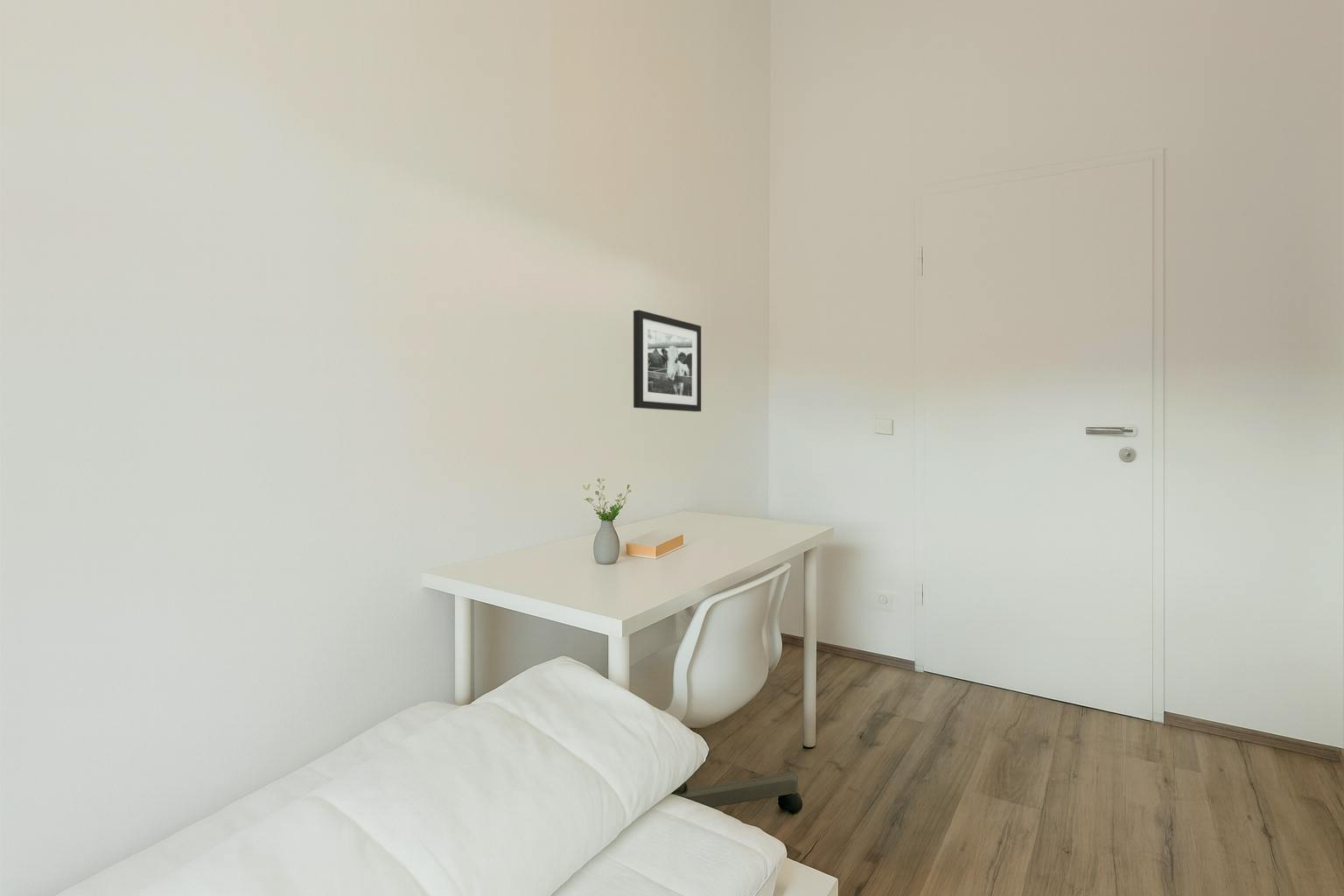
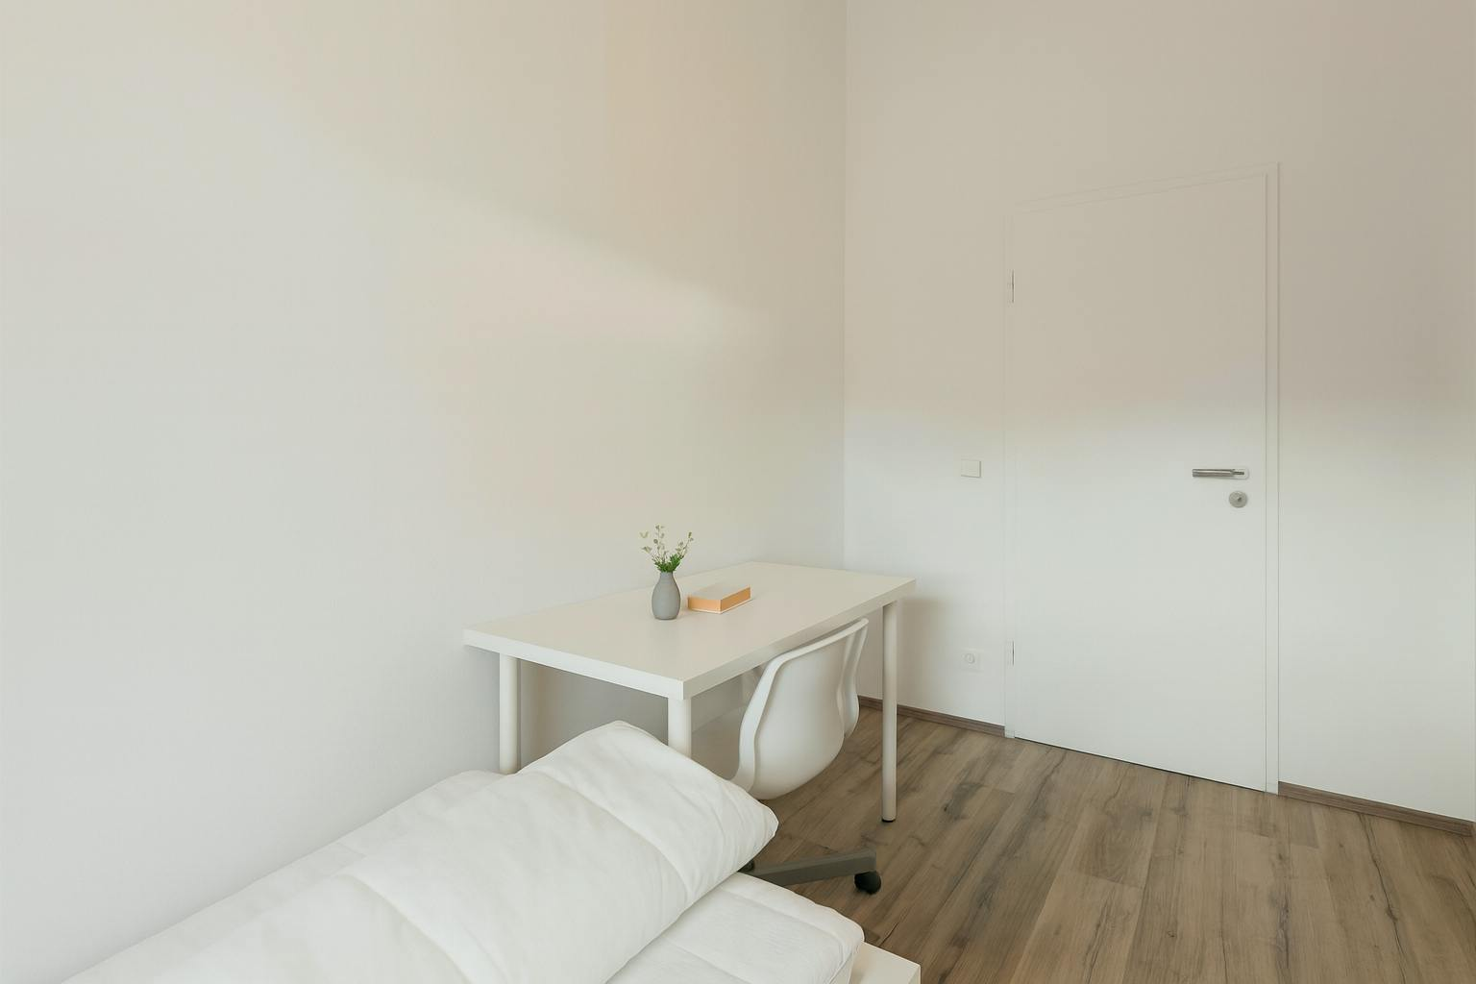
- picture frame (669, 364)
